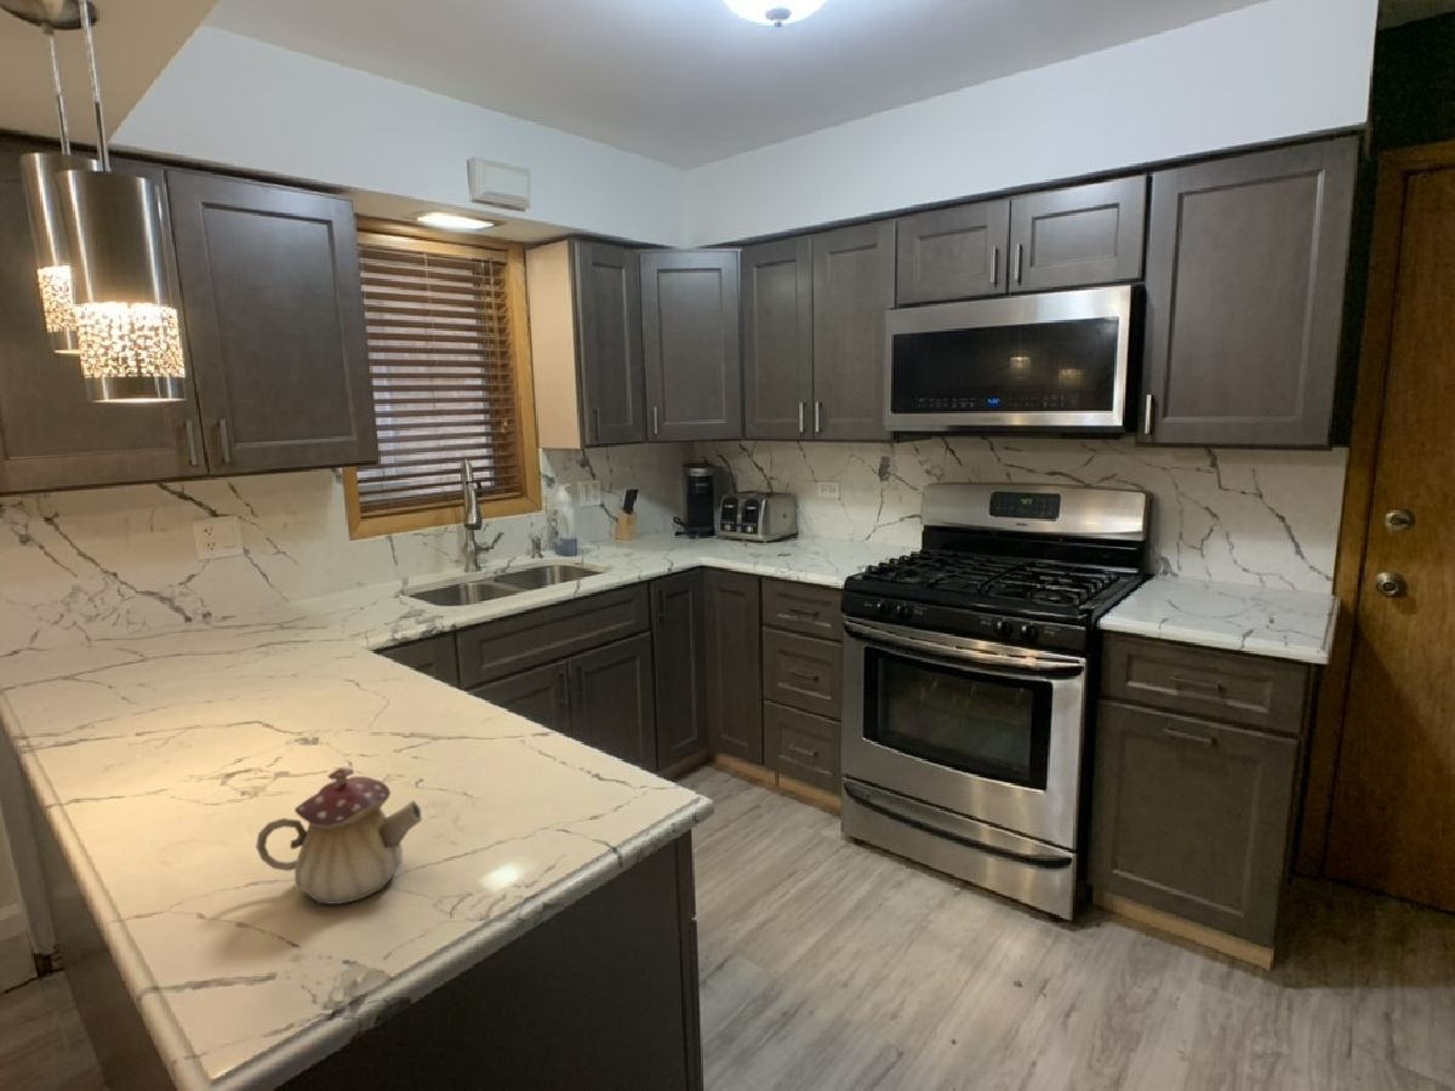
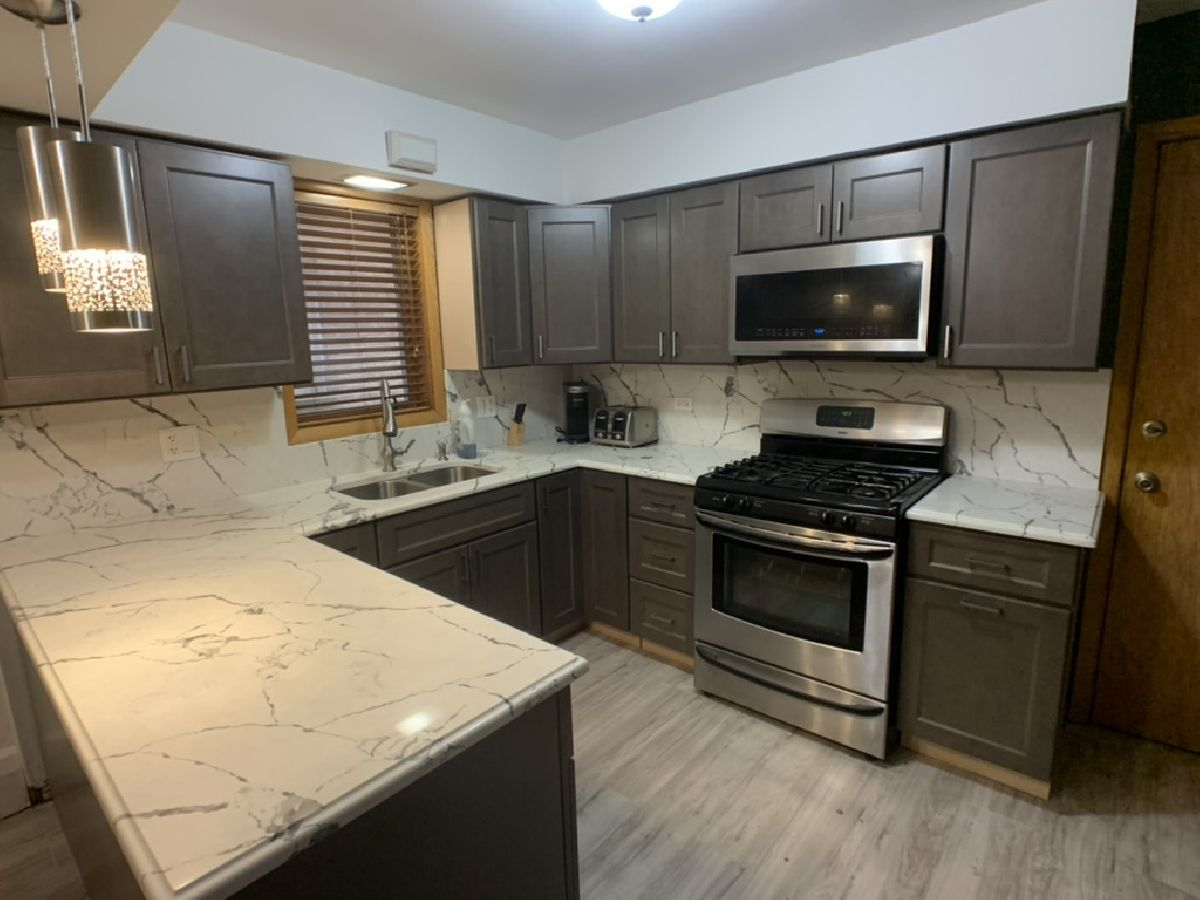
- teapot (338, 826)
